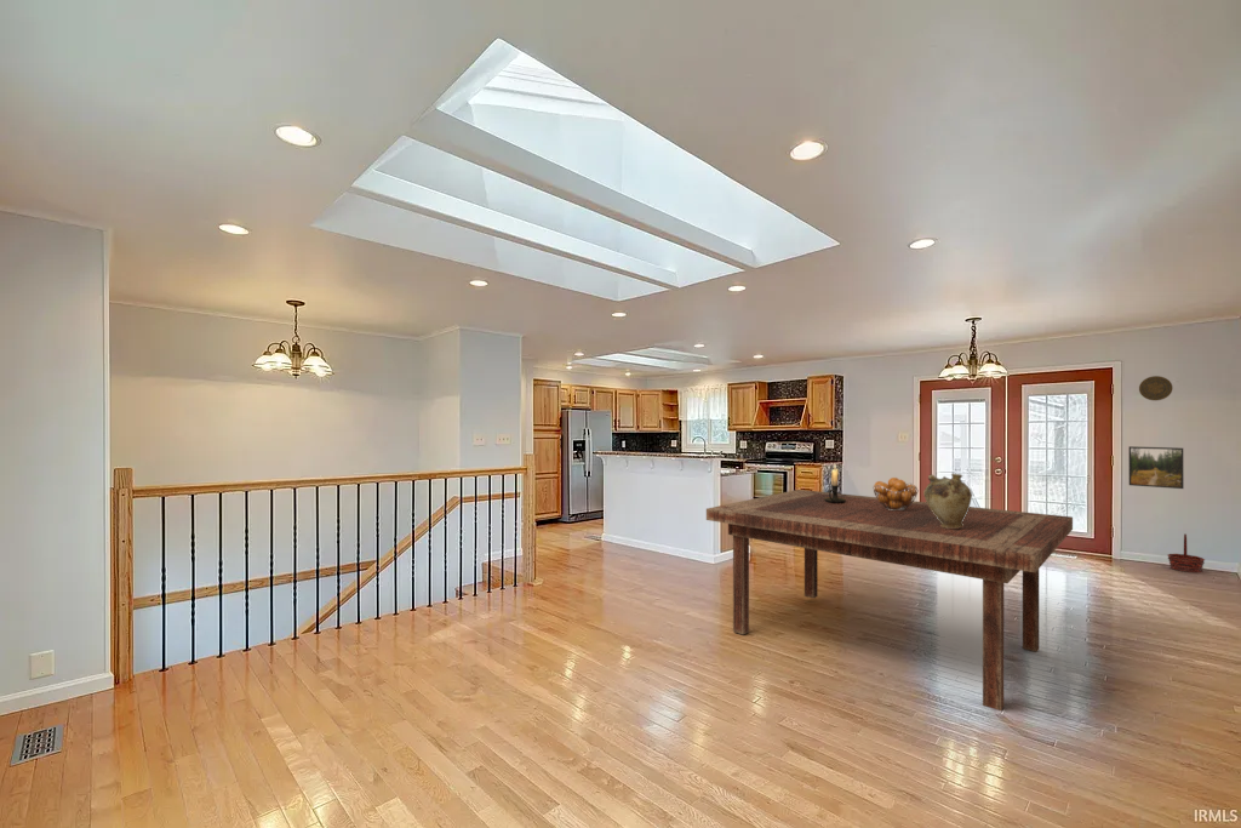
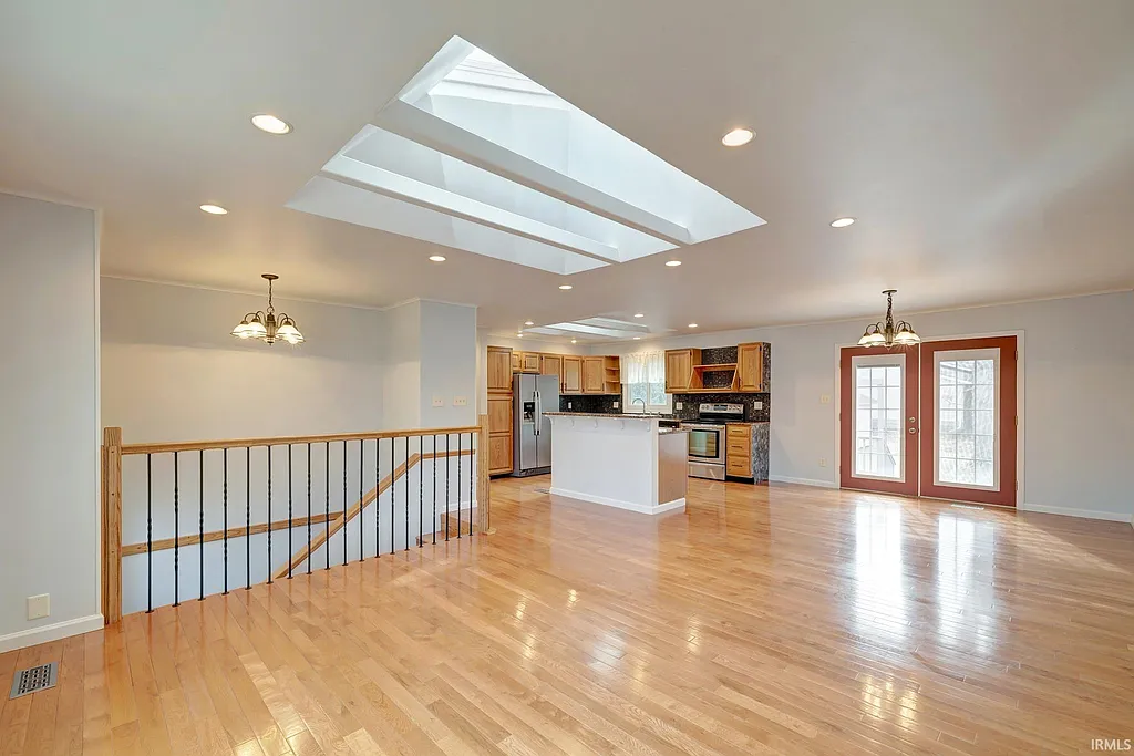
- vase (947, 499)
- fruit basket (894, 493)
- dining table (883, 561)
- decorative plate (1155, 388)
- candle holder (834, 482)
- basket (1185, 552)
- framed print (1155, 467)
